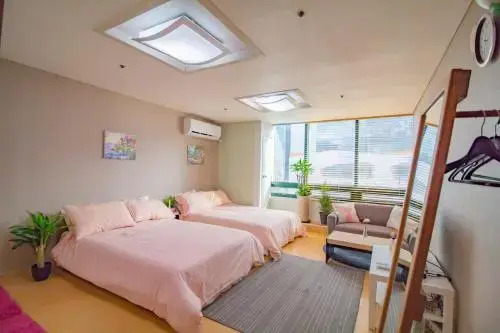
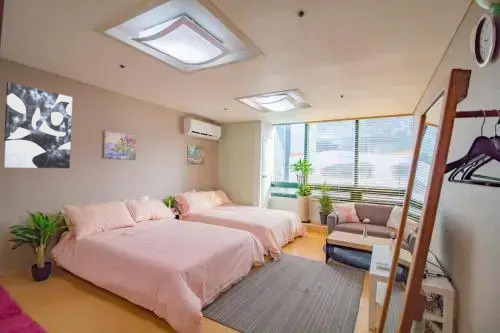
+ wall art (40, 129)
